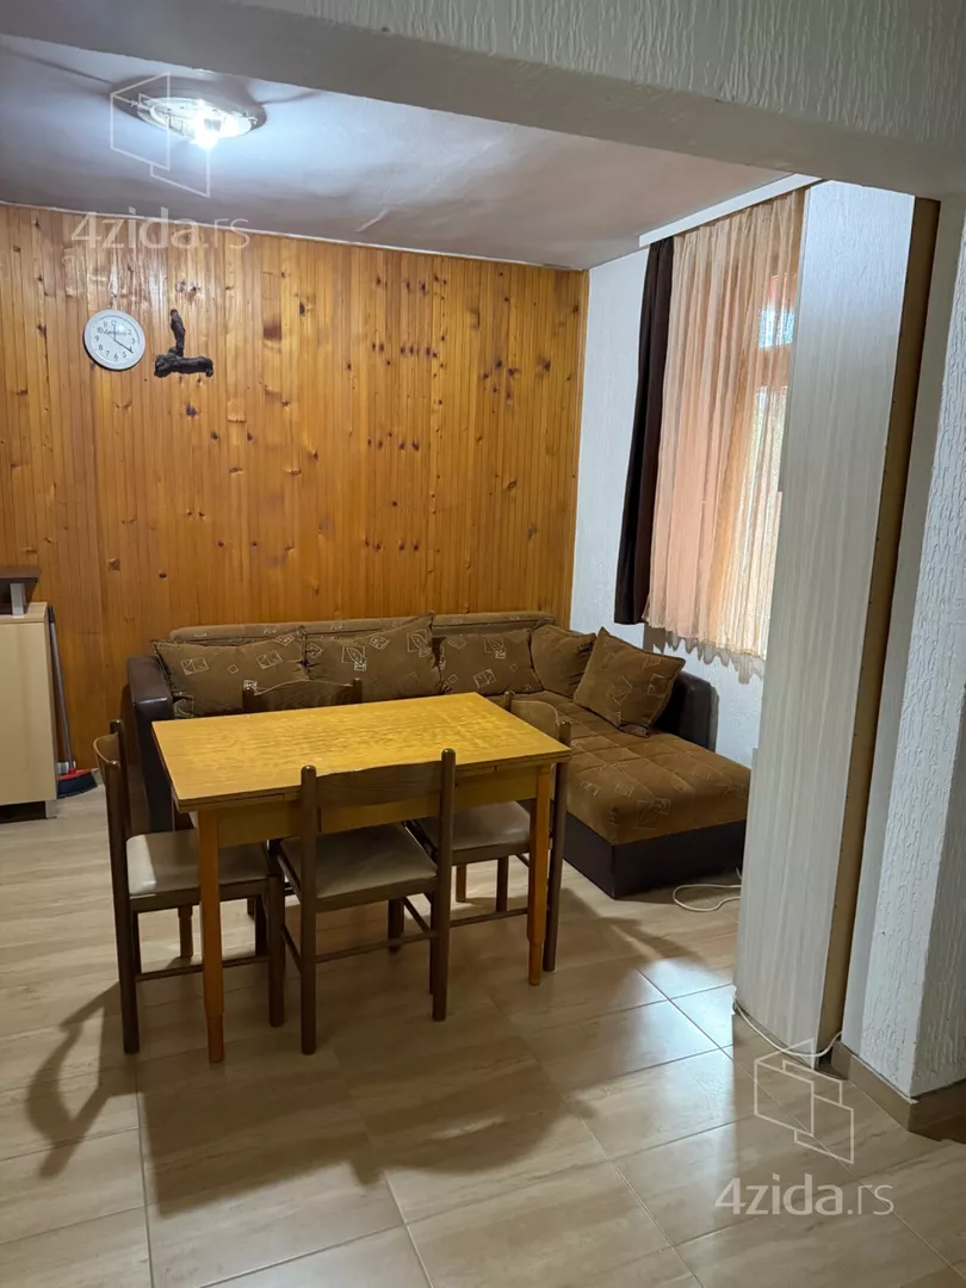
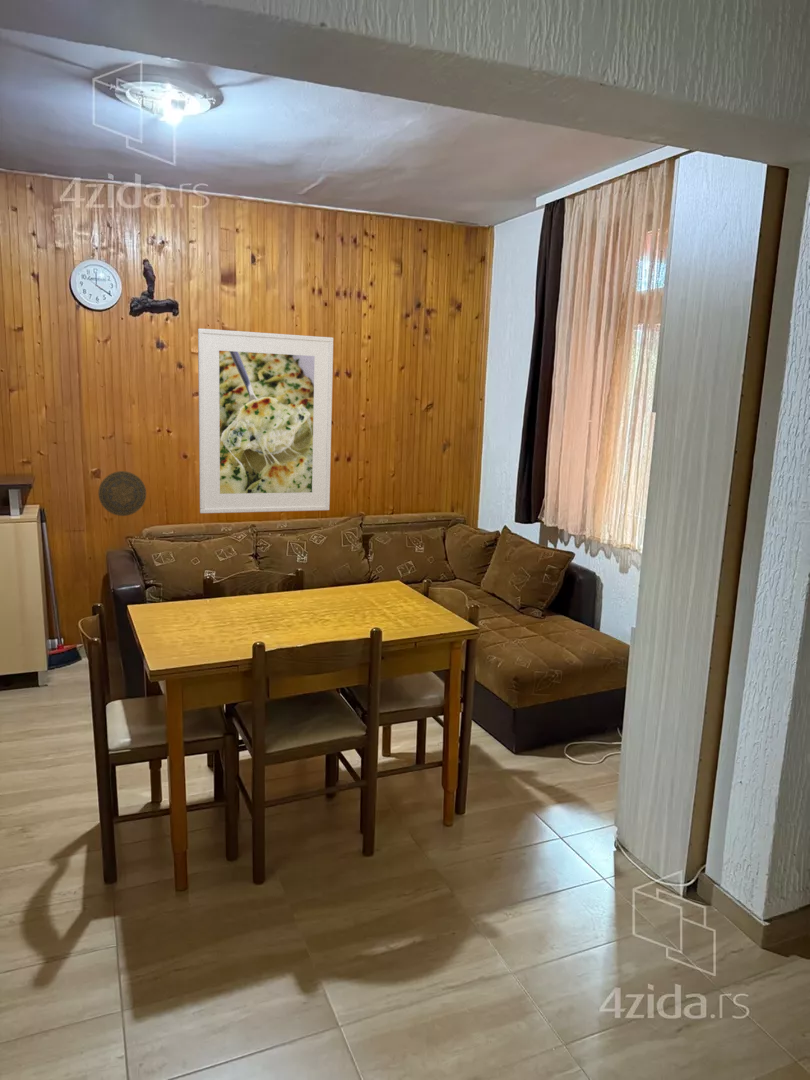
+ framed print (267, 424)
+ decorative plate (122, 493)
